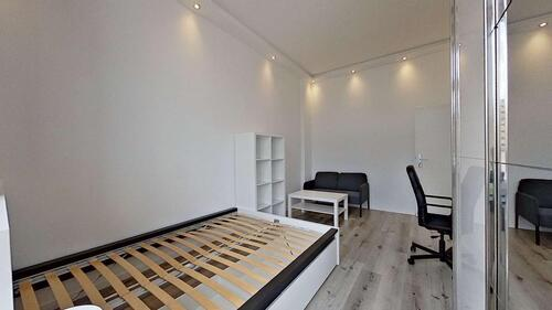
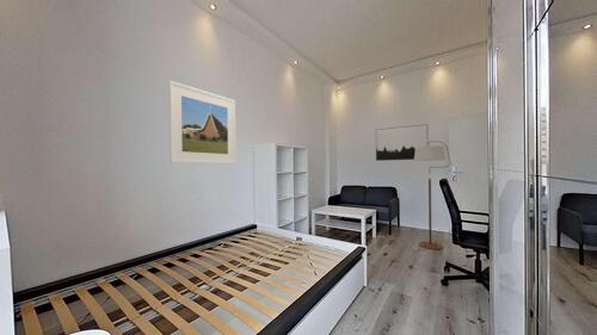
+ floor lamp (430, 193)
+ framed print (207, 128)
+ wall art (400, 143)
